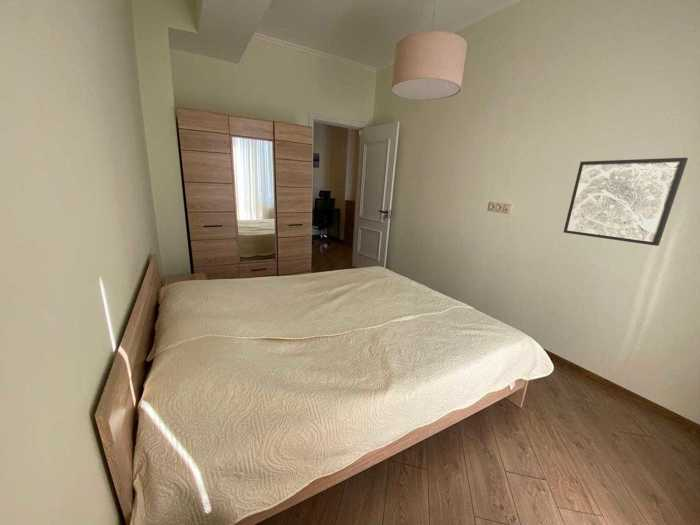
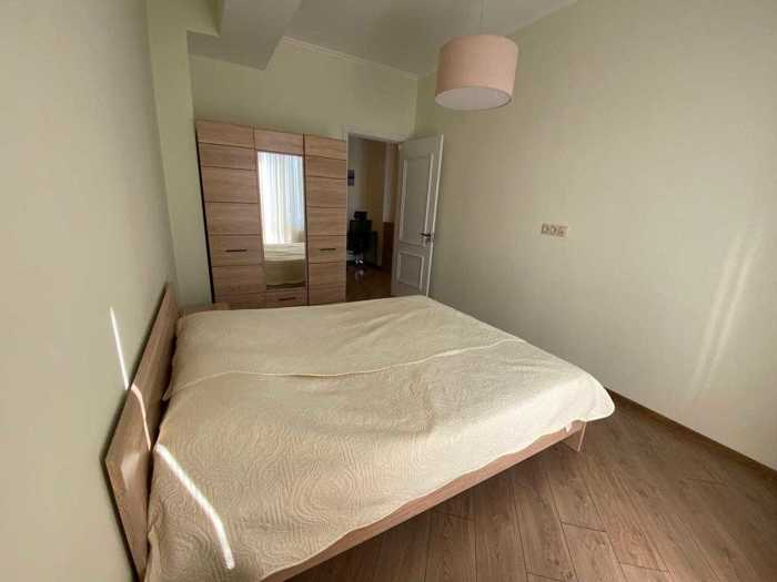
- wall art (616, 200)
